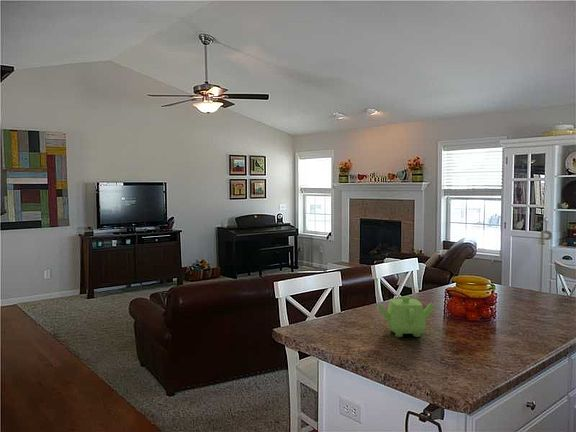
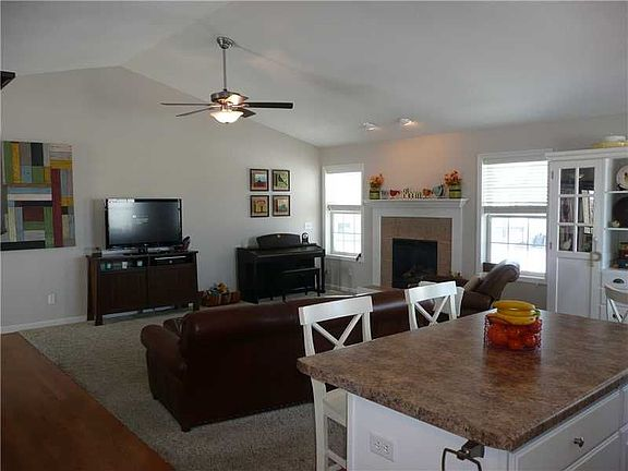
- teapot (405, 315)
